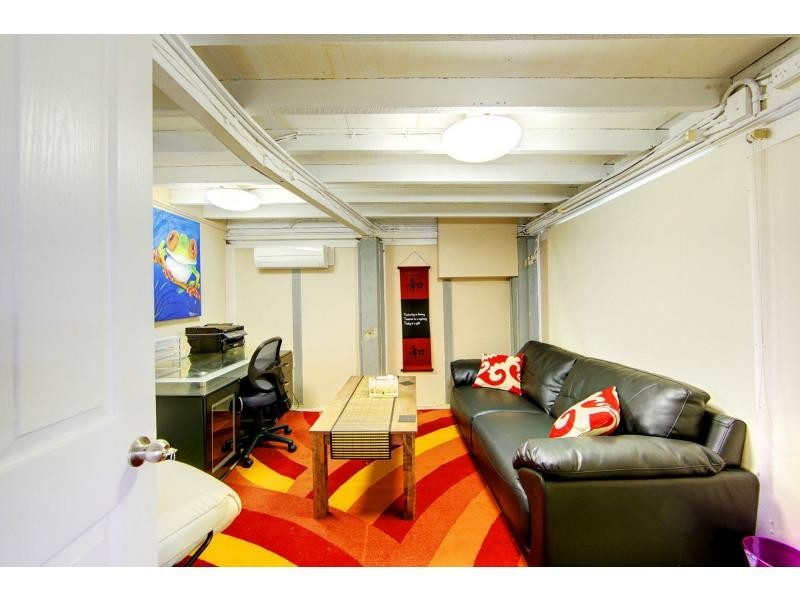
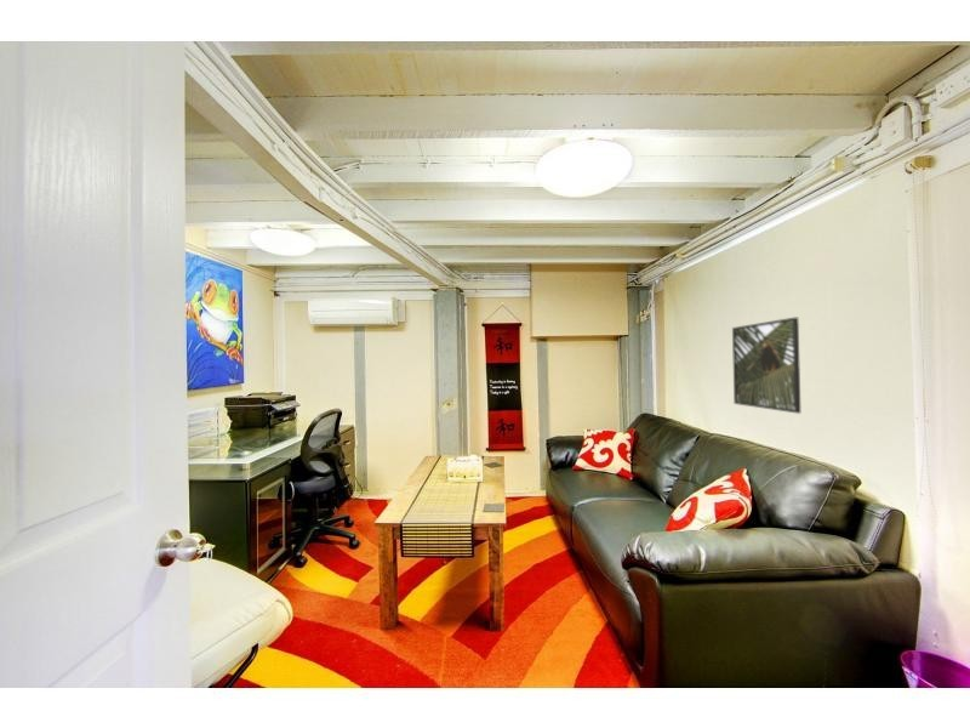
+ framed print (761, 365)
